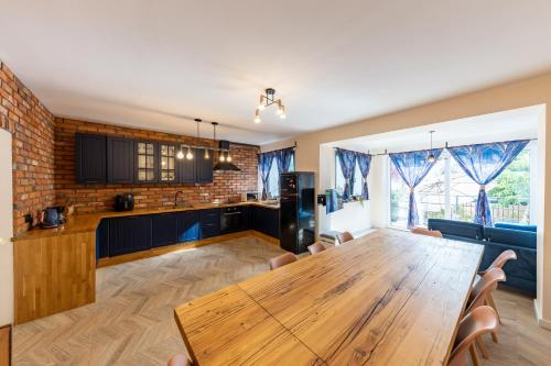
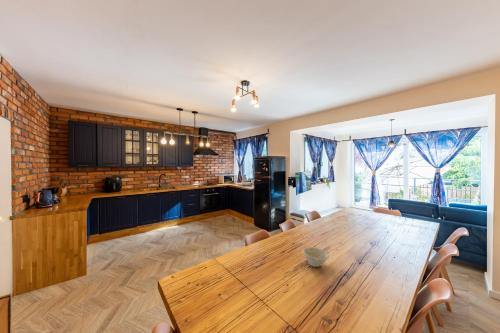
+ bowl (315, 257)
